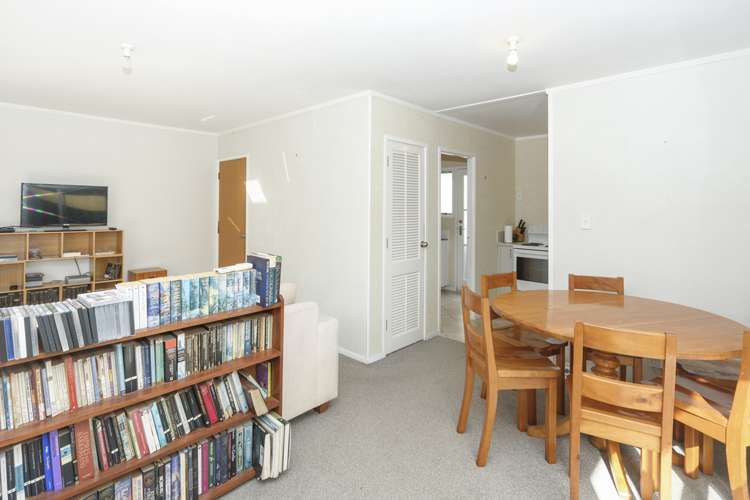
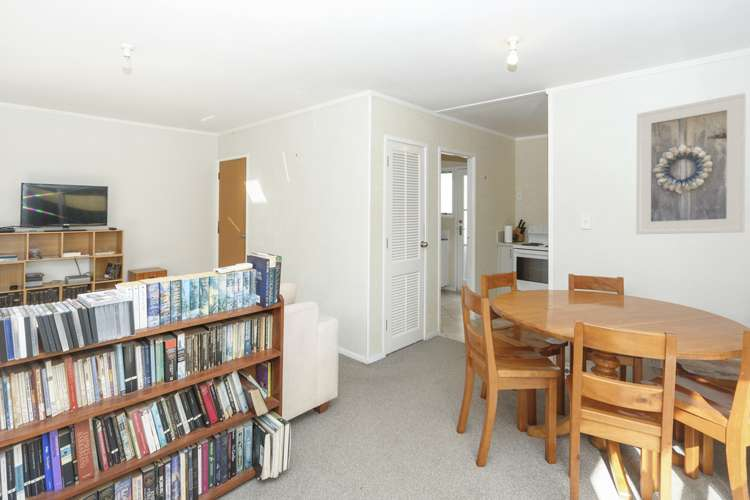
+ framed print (687, 168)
